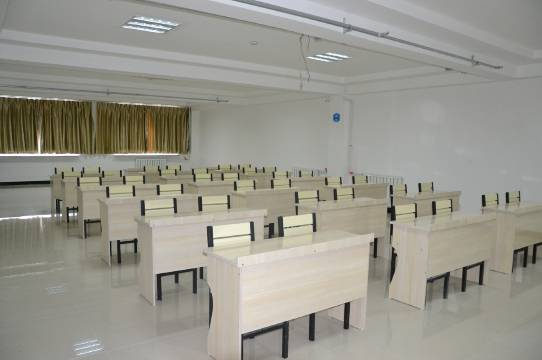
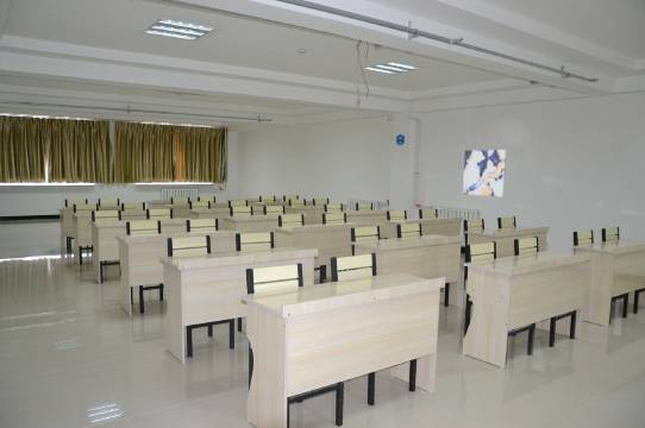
+ wall art (483, 172)
